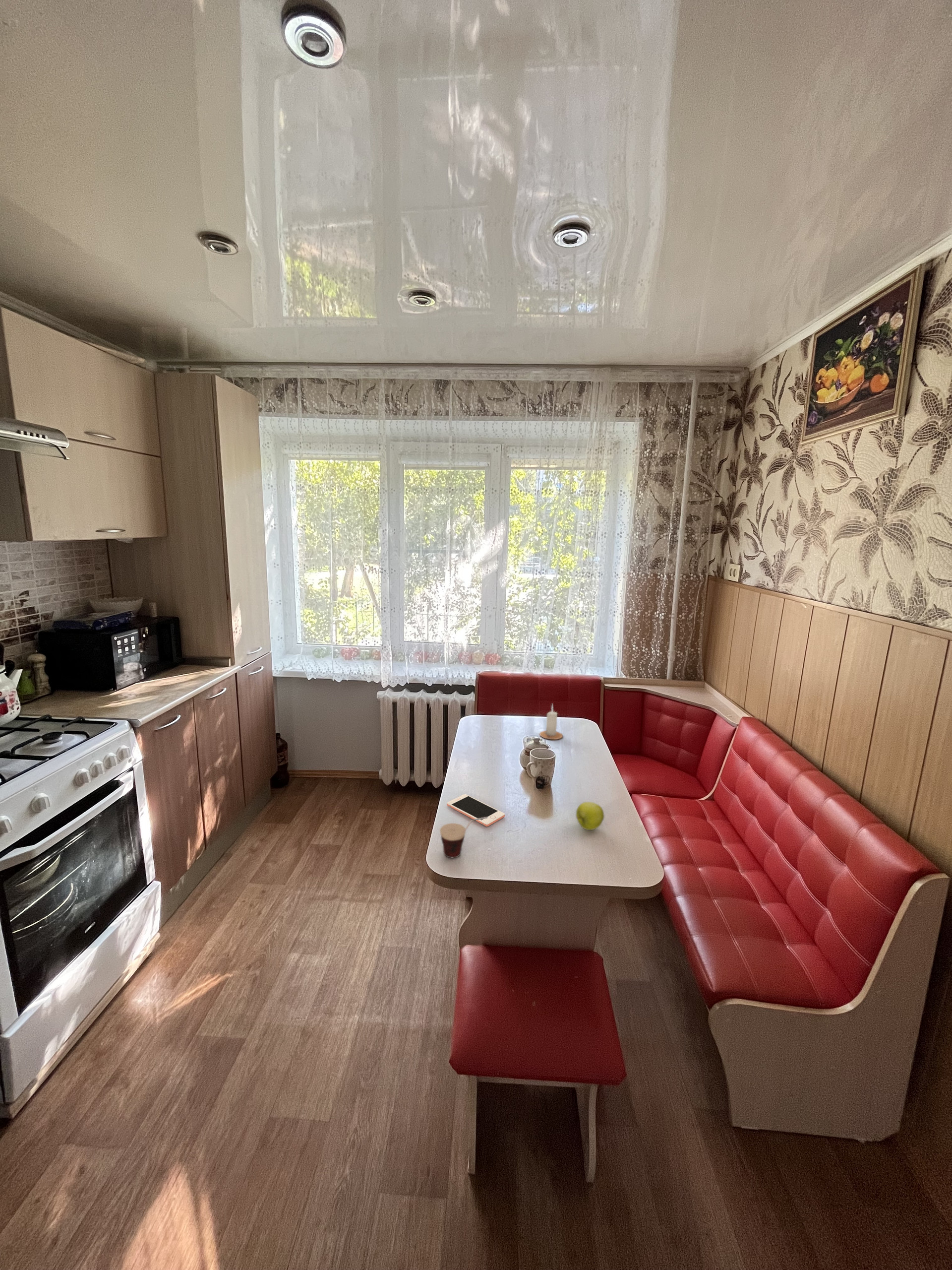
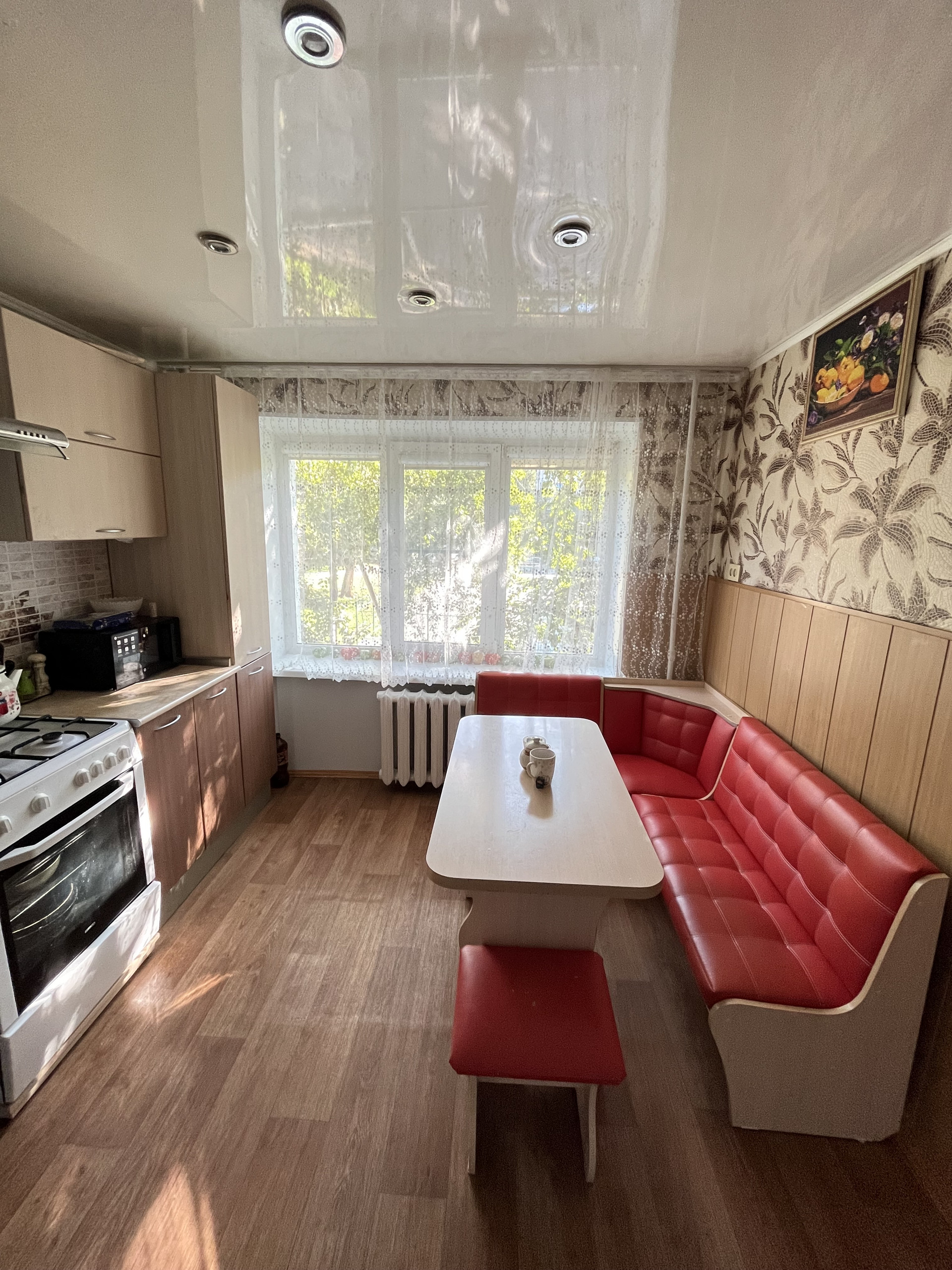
- apple (589, 816)
- cell phone (475, 809)
- candle (552, 719)
- cup (463, 834)
